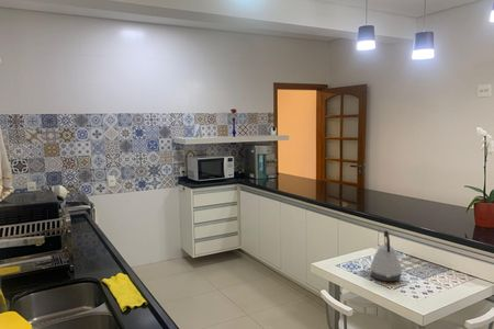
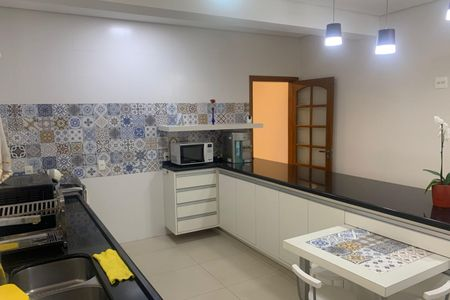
- kettle (385, 253)
